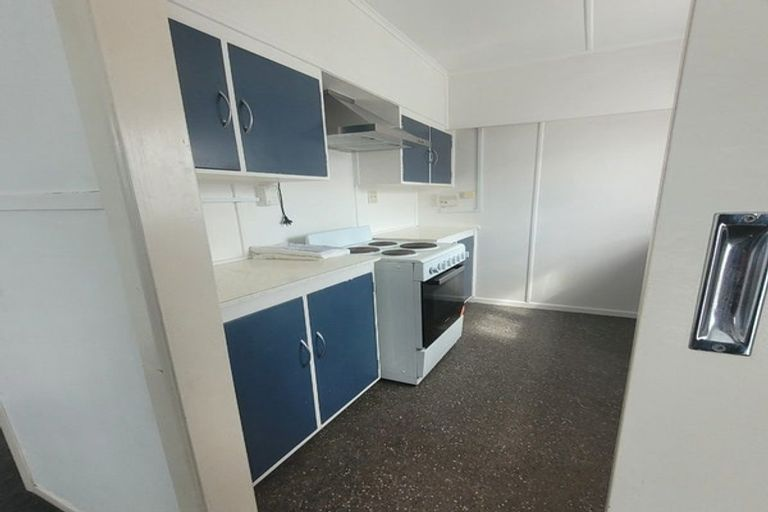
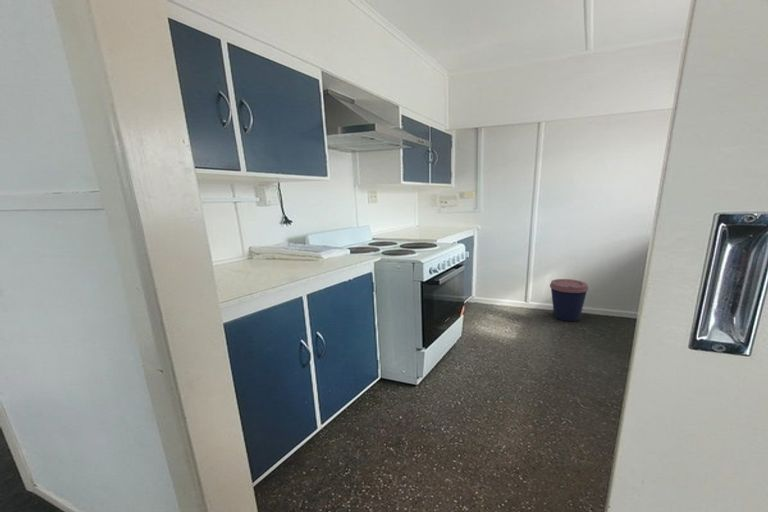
+ coffee cup (567, 300)
